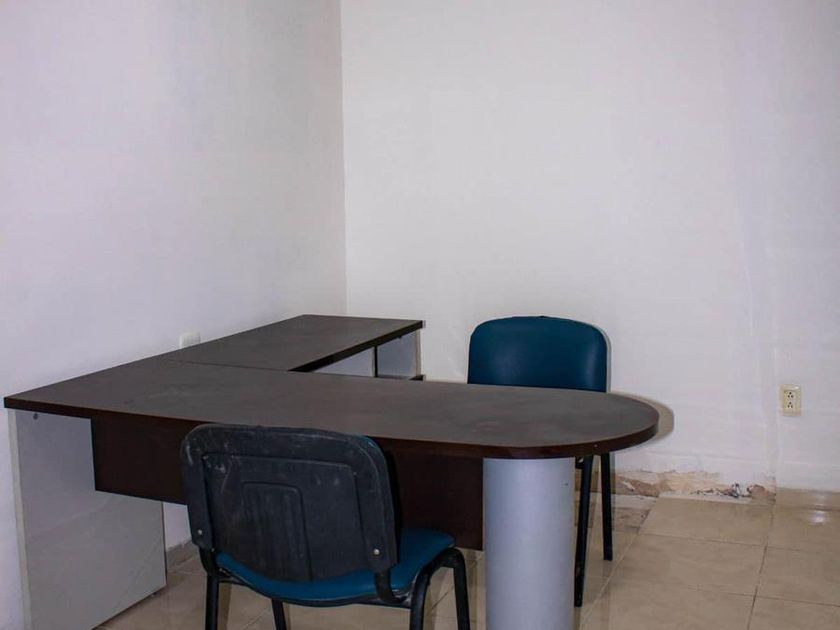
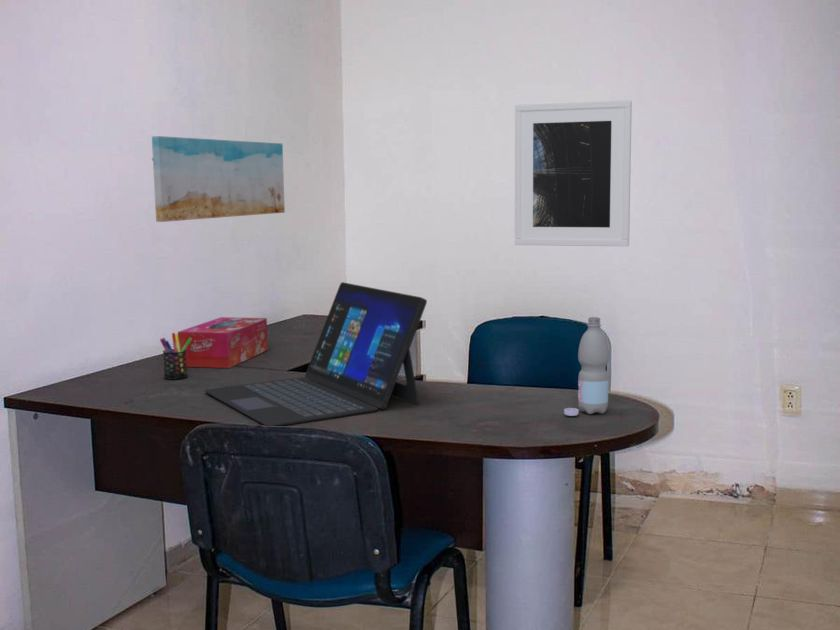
+ water bottle (586, 366)
+ wall art (222, 178)
+ laptop (315, 348)
+ pen holder (177, 354)
+ tissue box (224, 341)
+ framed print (571, 175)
